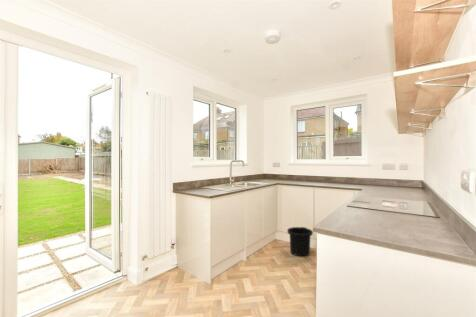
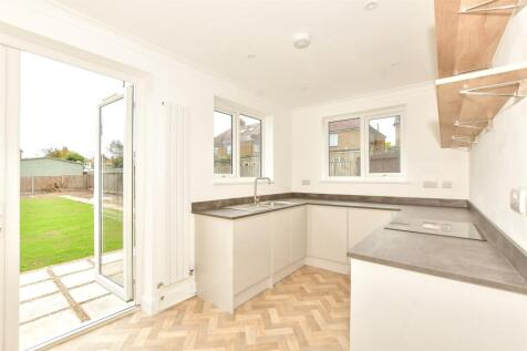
- trash can (299, 241)
